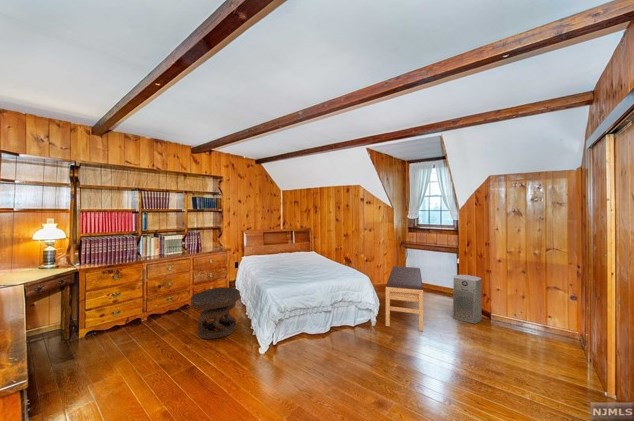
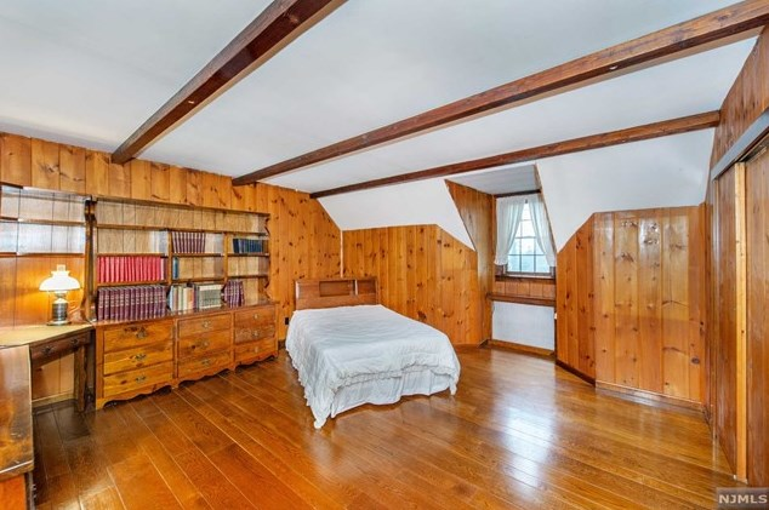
- fan (467, 297)
- side table (217, 312)
- bench (405, 292)
